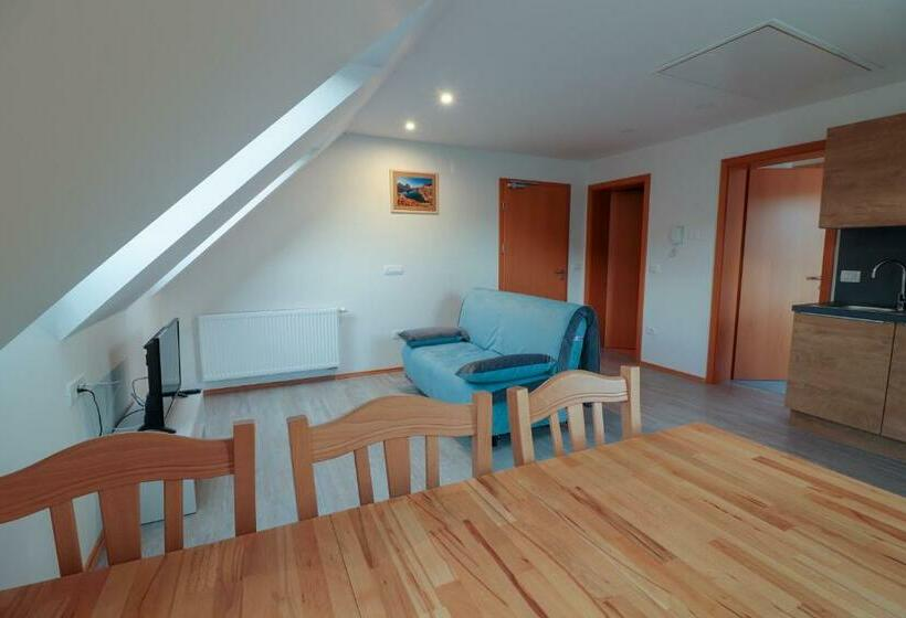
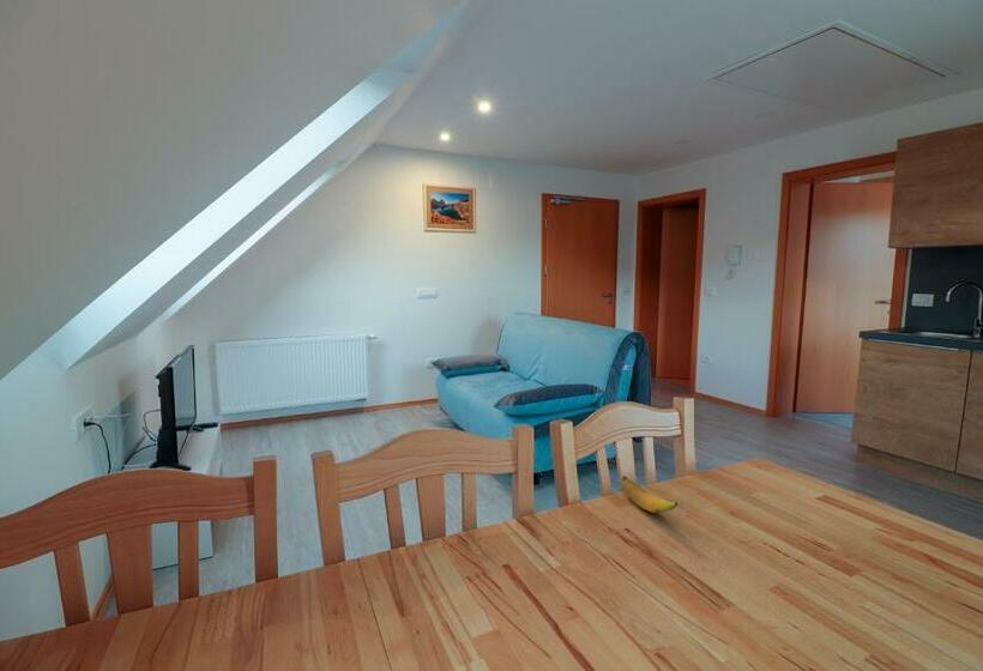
+ banana (647, 495)
